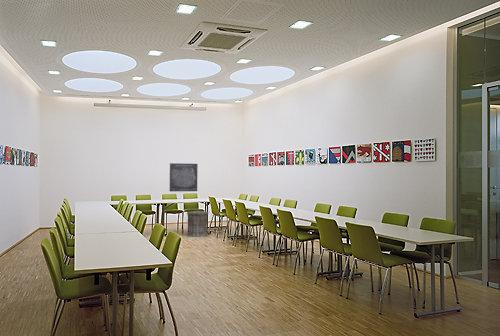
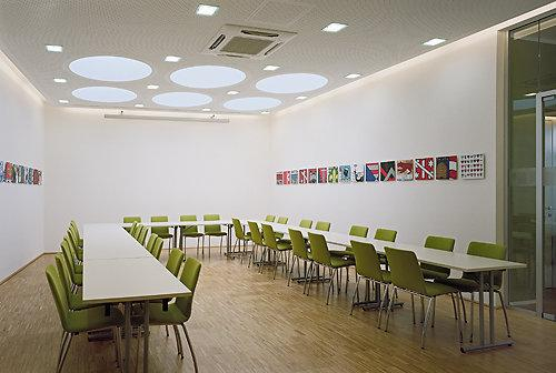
- trash can (197, 222)
- wall art (183, 177)
